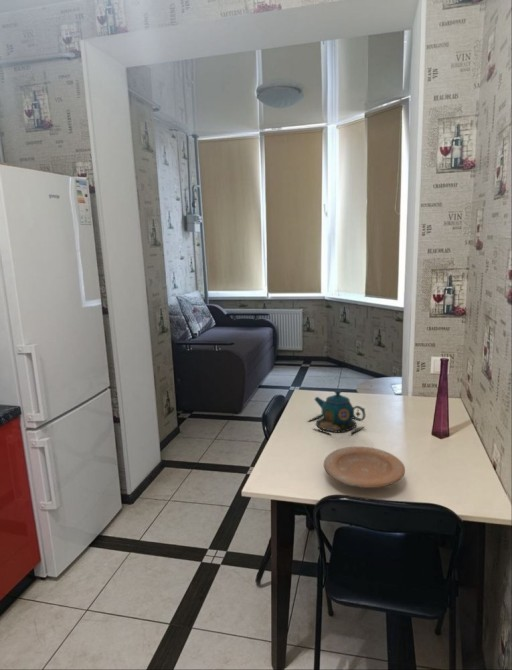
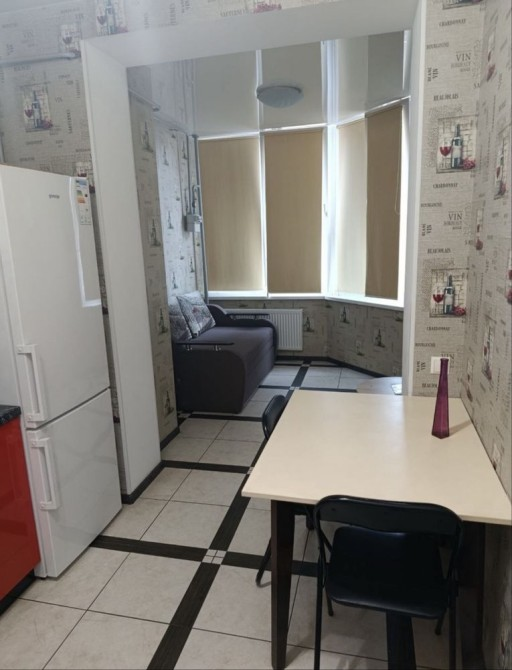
- plate (363, 469)
- teapot (337, 407)
